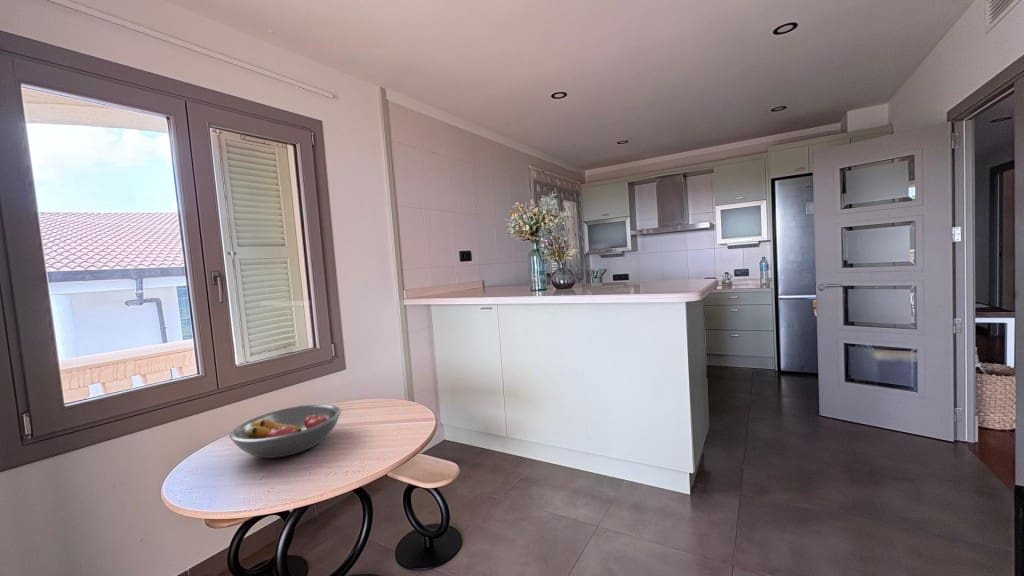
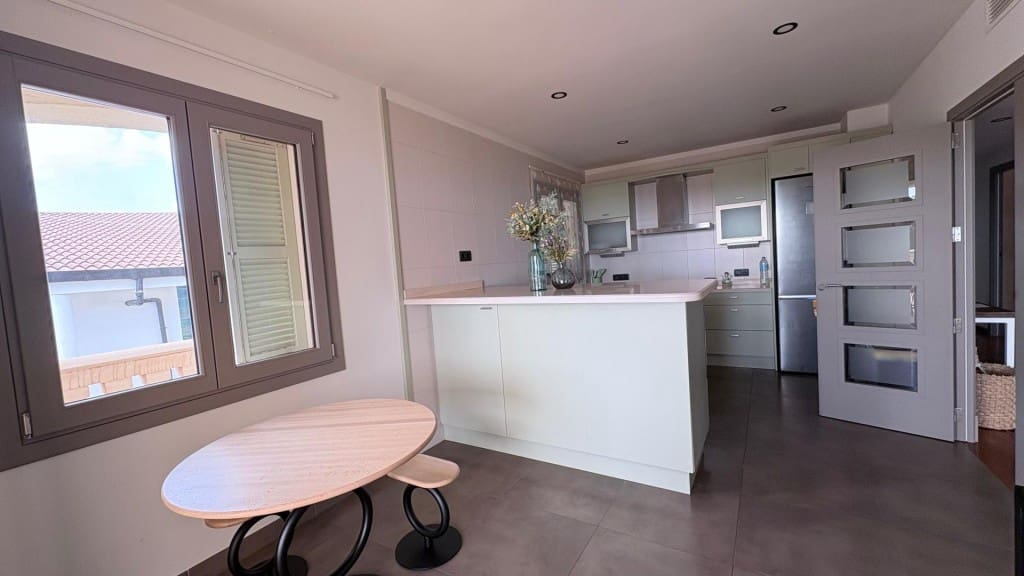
- fruit bowl (289, 430)
